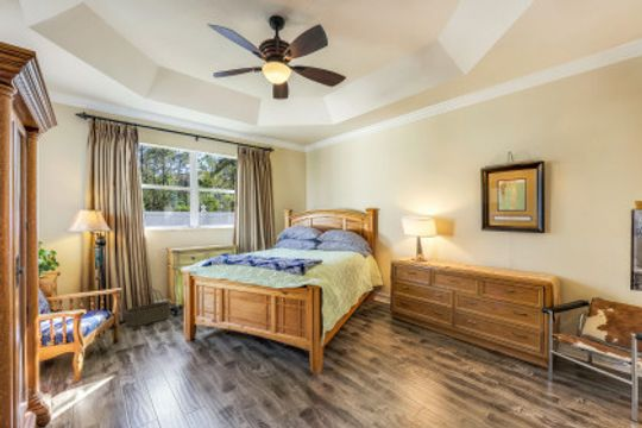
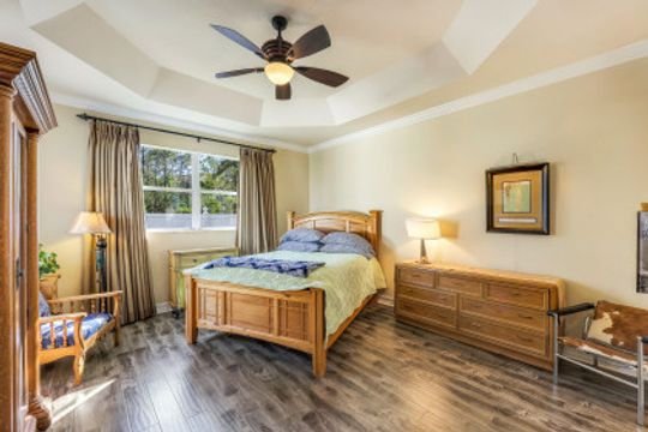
- basket (147, 304)
